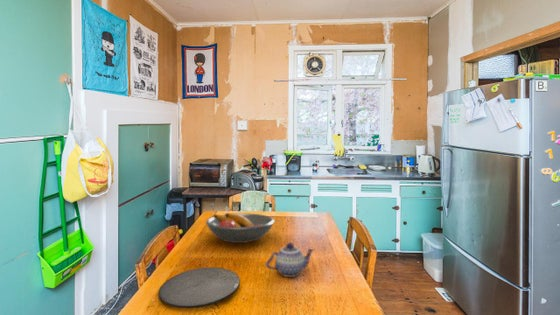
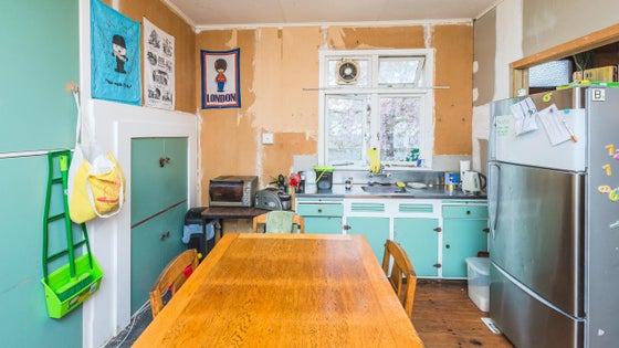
- plate (200, 285)
- teapot (290, 258)
- fruit bowl (240, 226)
